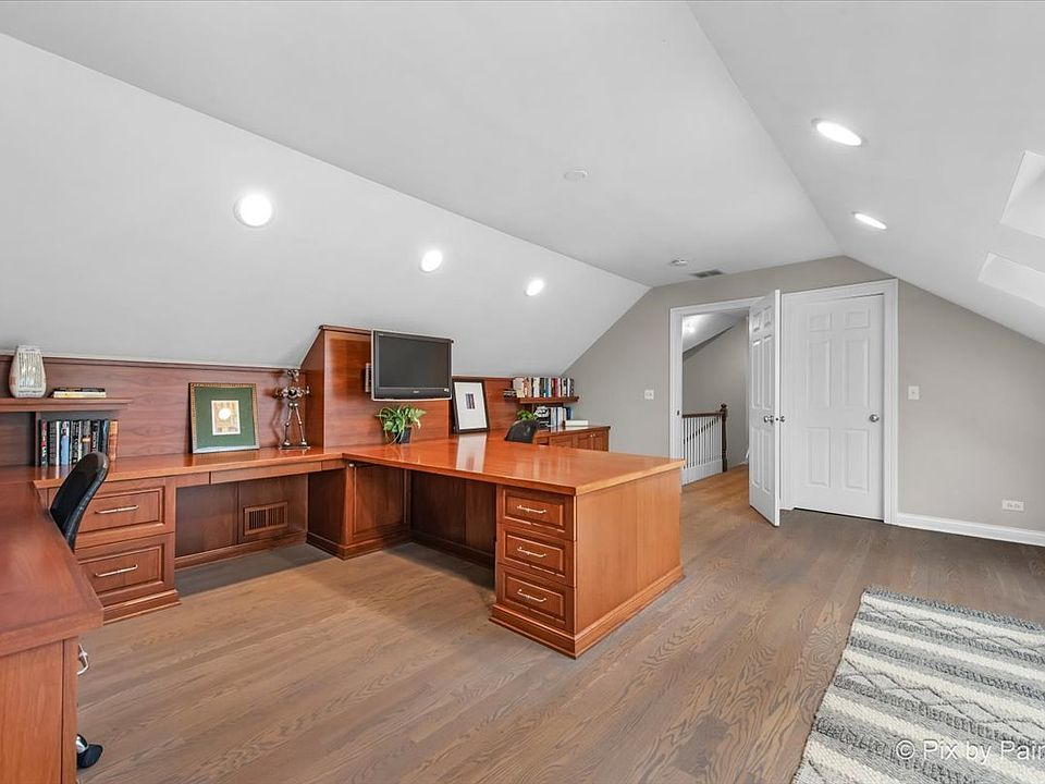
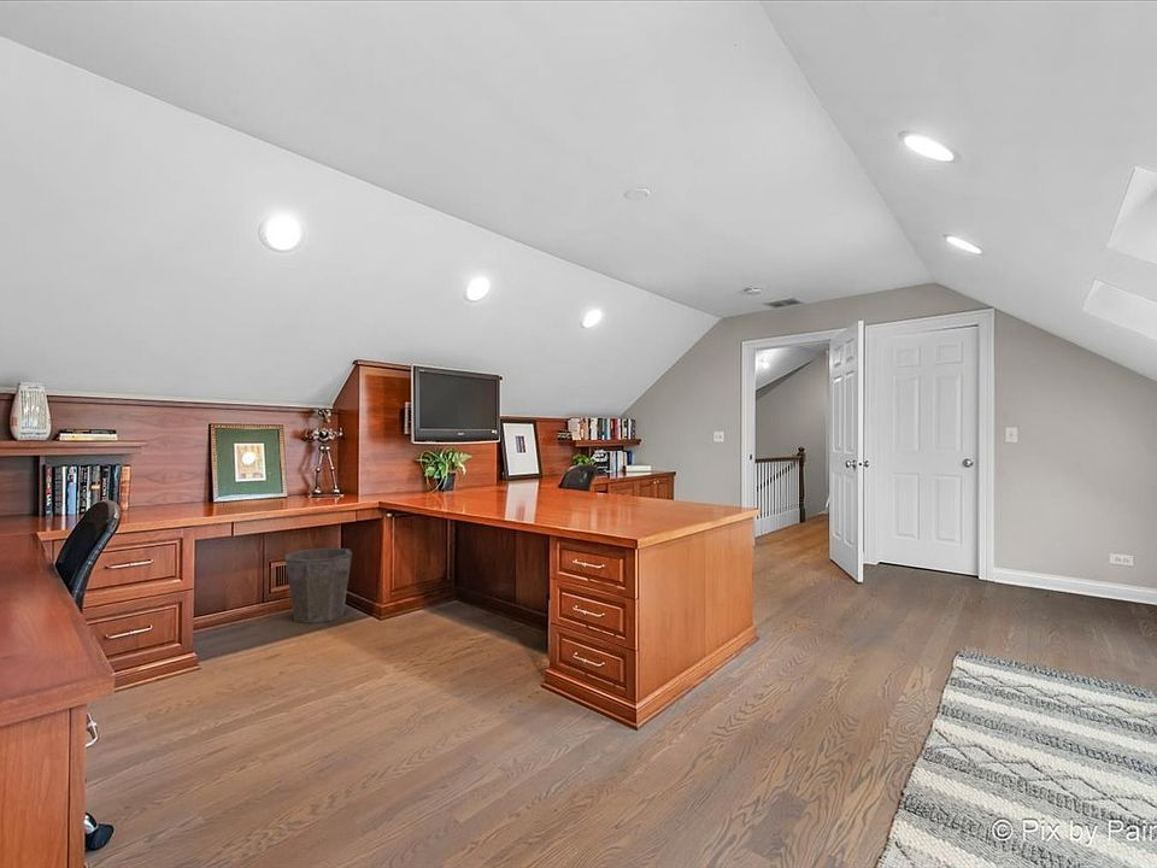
+ waste bin (318, 585)
